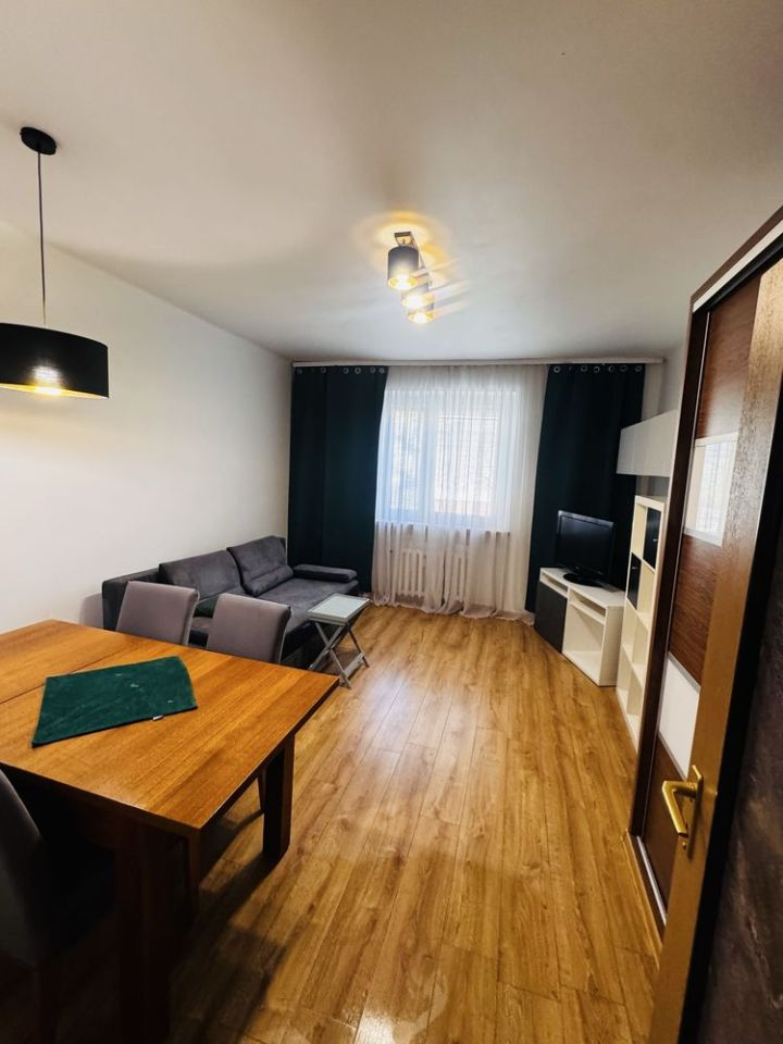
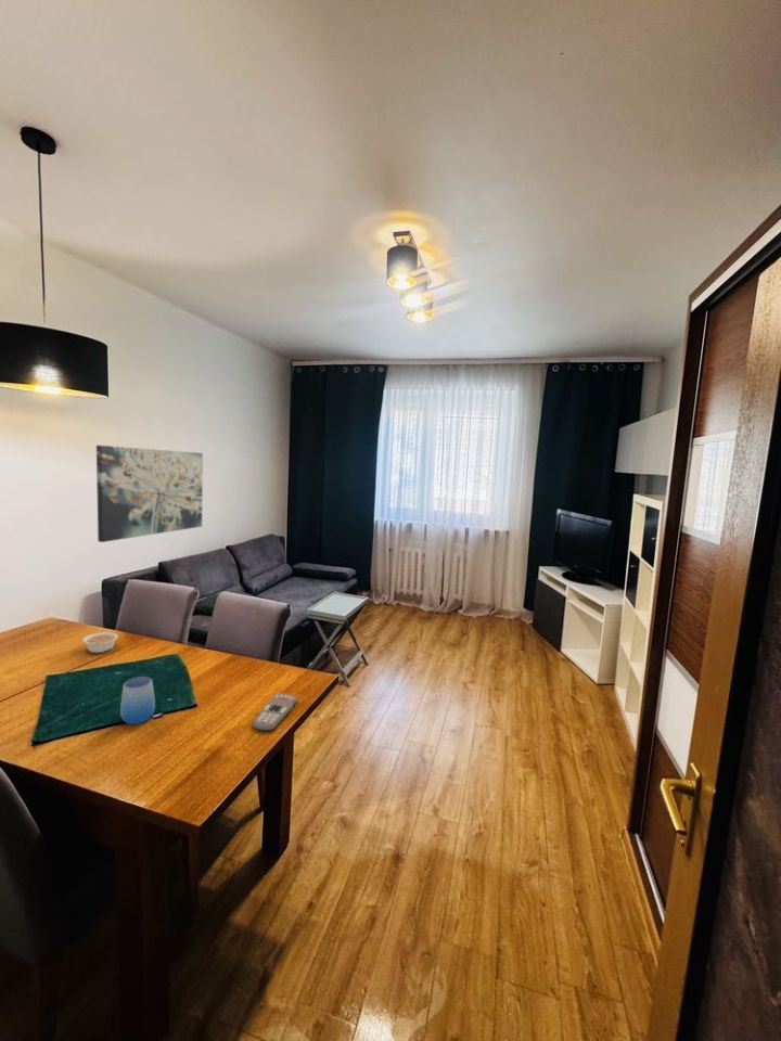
+ cup (138, 699)
+ legume (101, 642)
+ remote control (274, 711)
+ wall art (156, 491)
